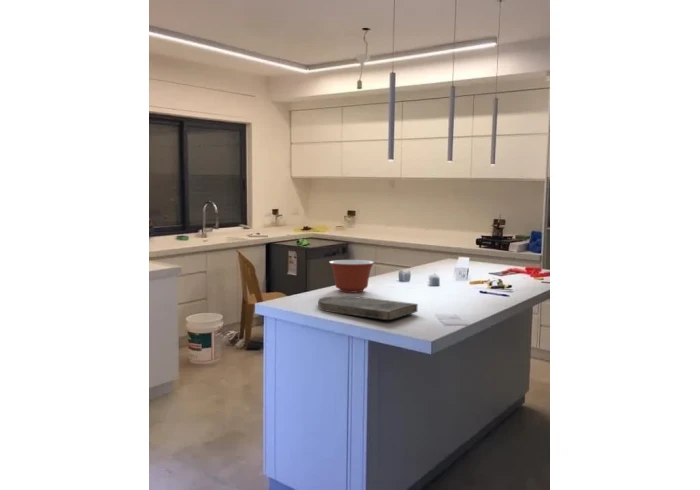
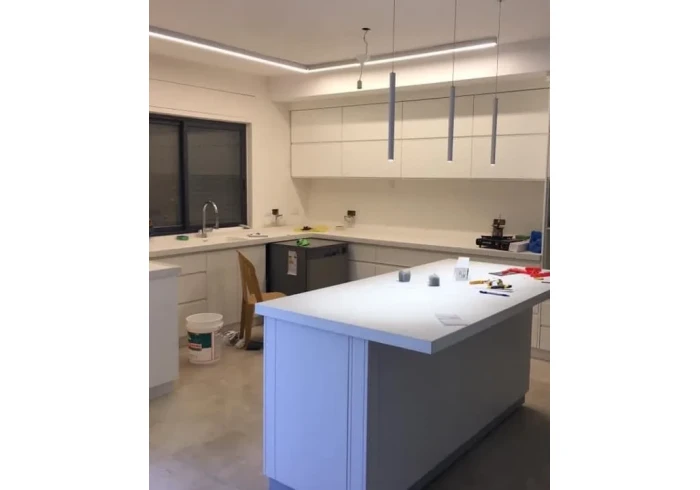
- mixing bowl (351, 276)
- cutting board (361, 306)
